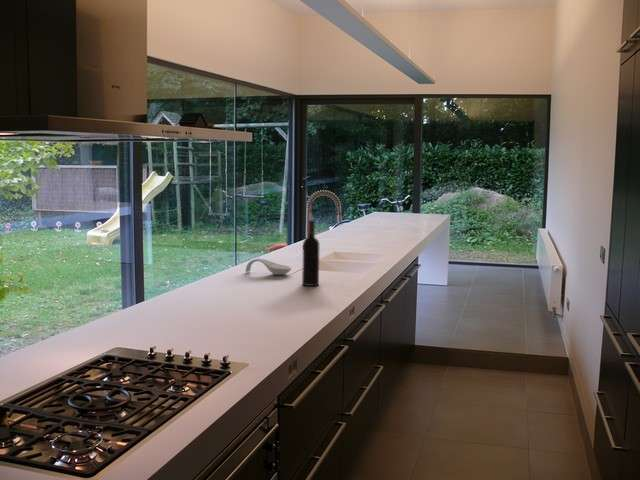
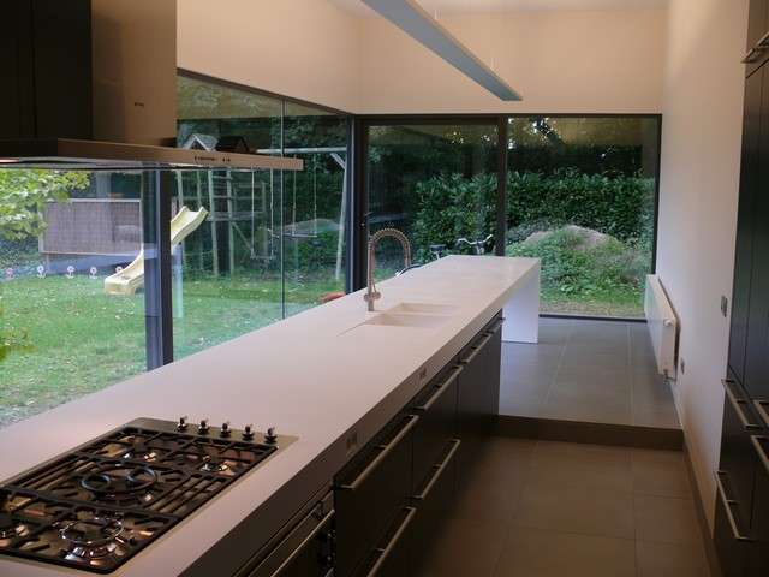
- wine bottle (311, 252)
- spoon rest (268, 266)
